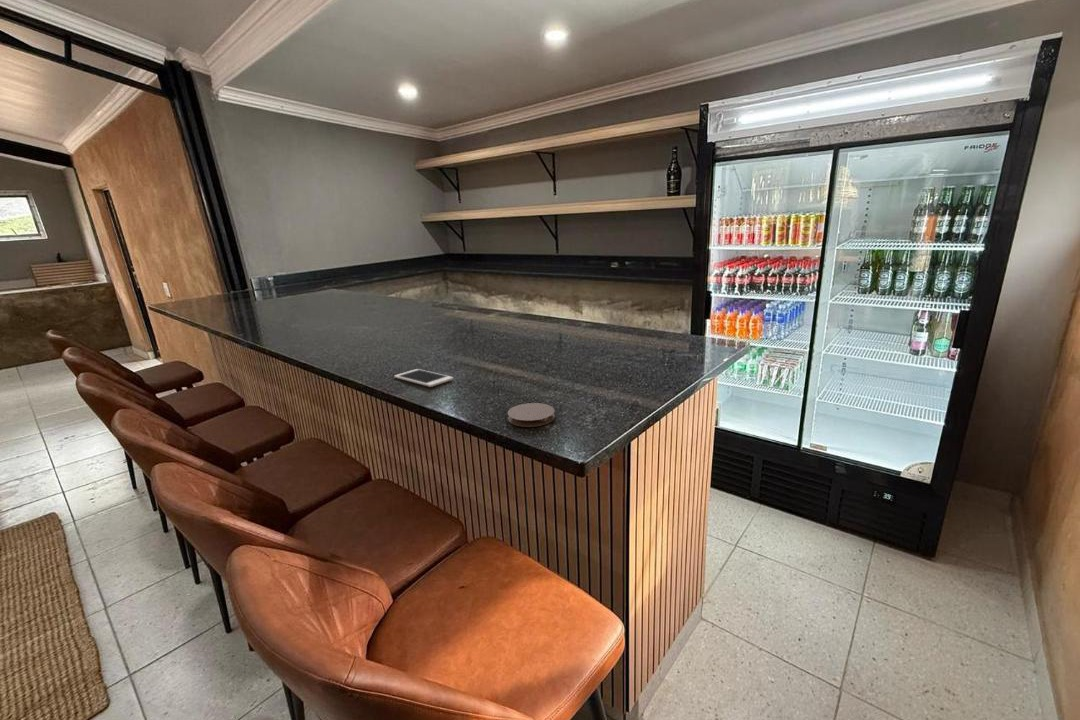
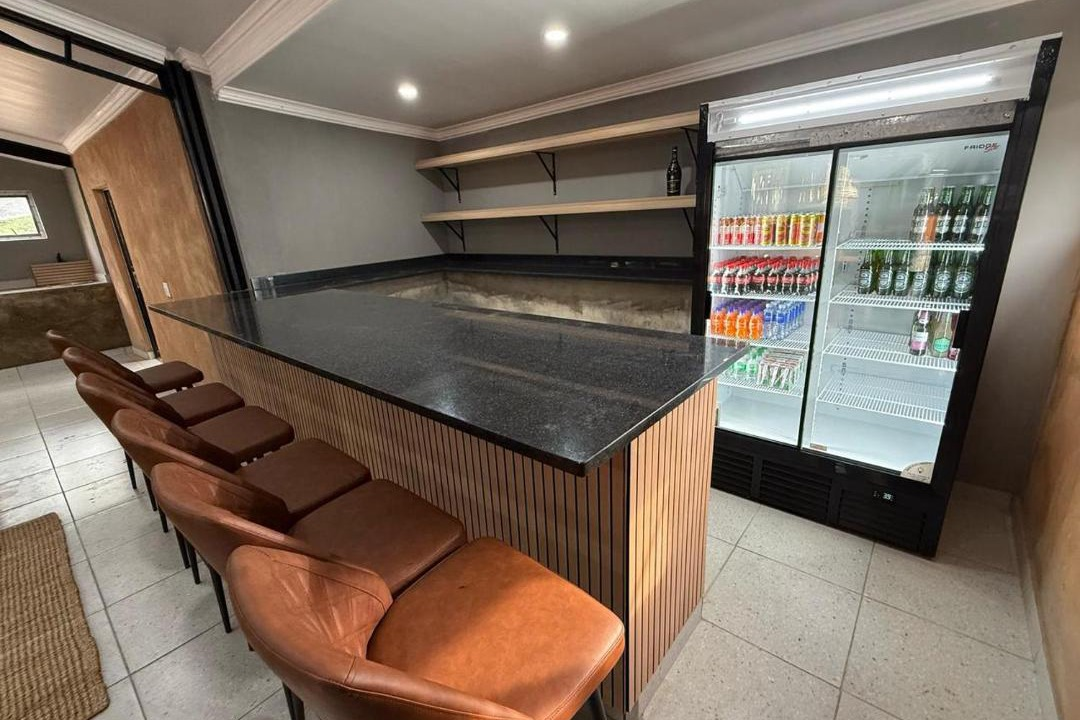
- cell phone (423, 377)
- coaster (531, 414)
